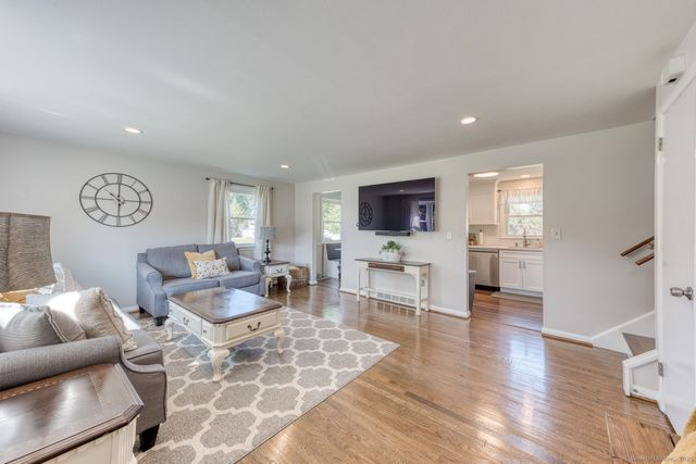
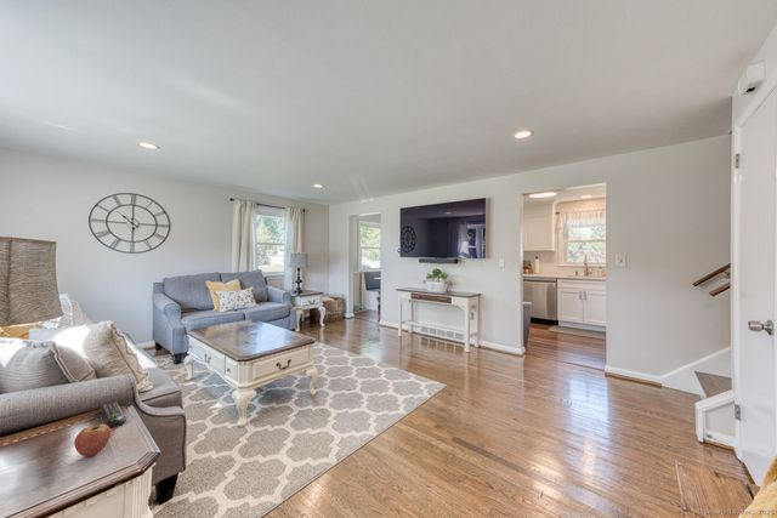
+ remote control (112, 414)
+ fruit (92, 437)
